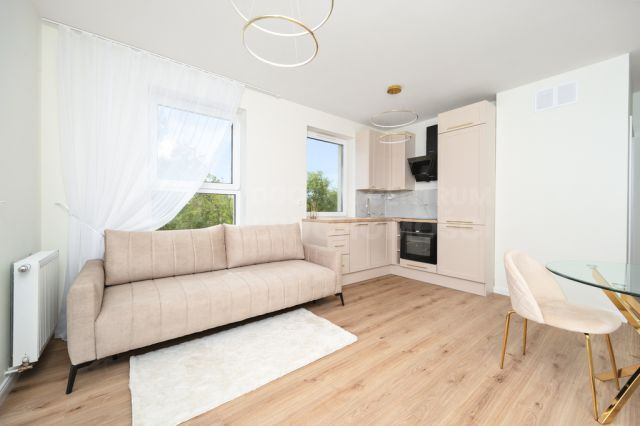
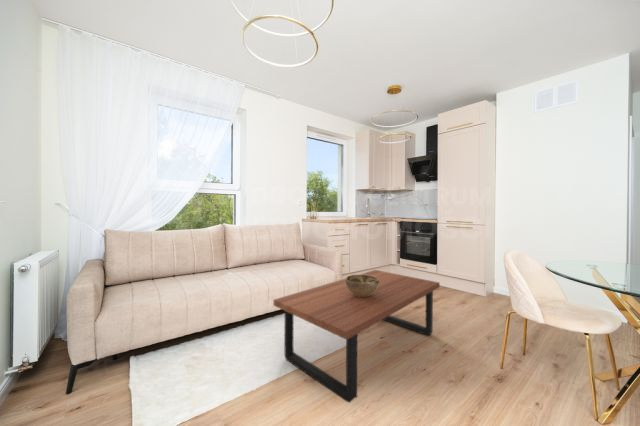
+ coffee table (365, 317)
+ decorative bowl (361, 286)
